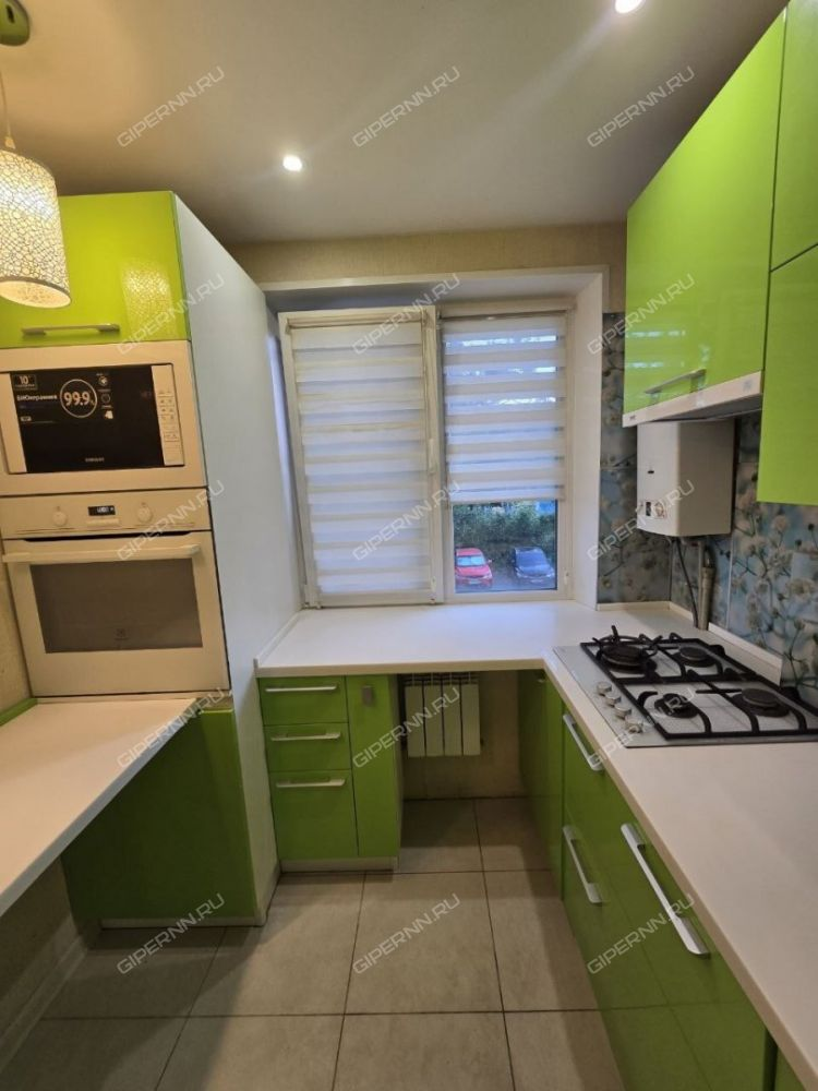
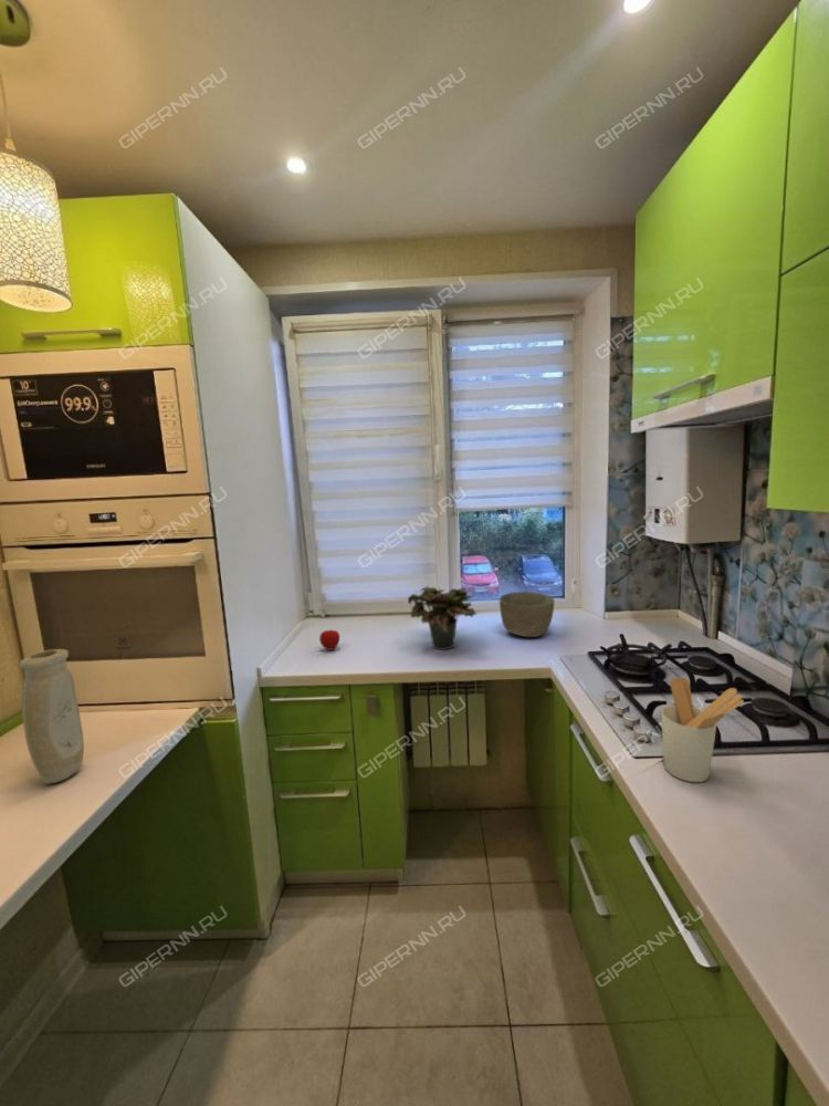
+ vase (52, 716)
+ apple (329, 639)
+ bowl (526, 615)
+ potted plant (443, 617)
+ utensil holder (701, 730)
